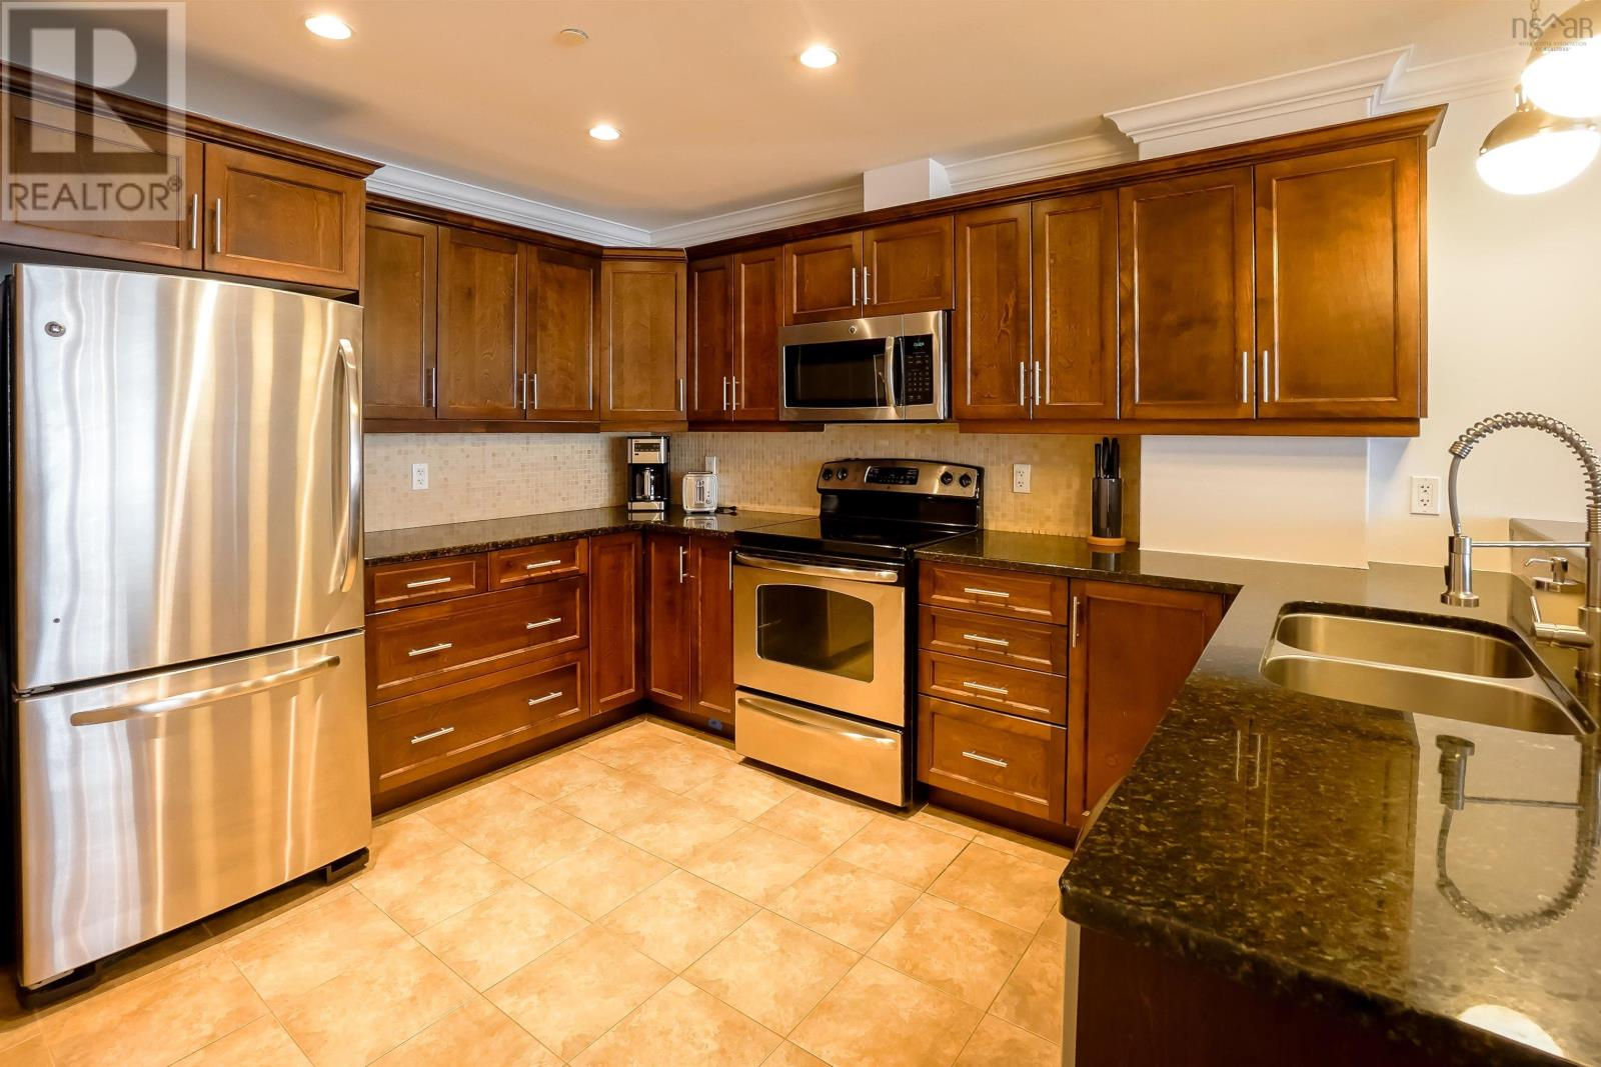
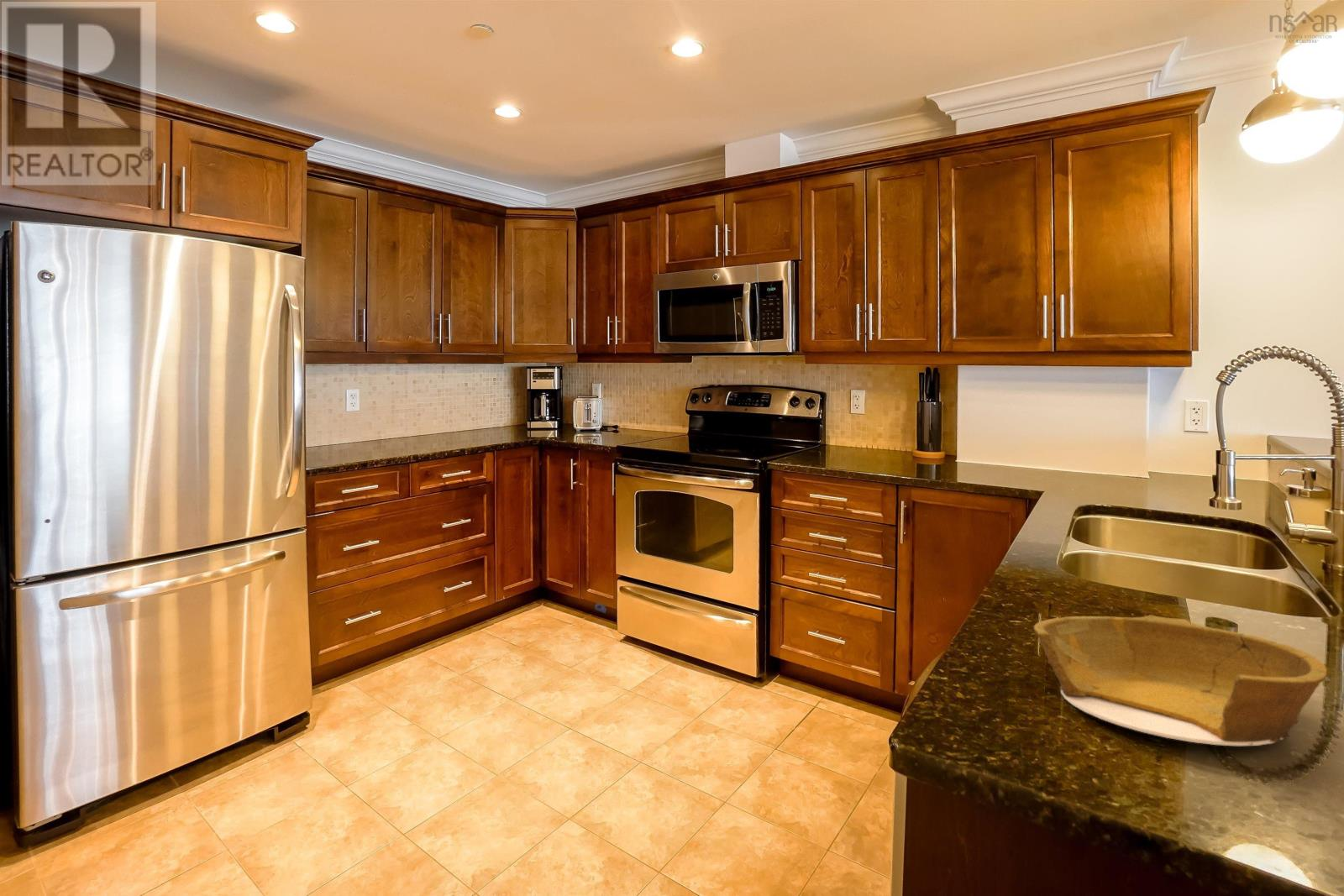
+ bowl (1161, 671)
